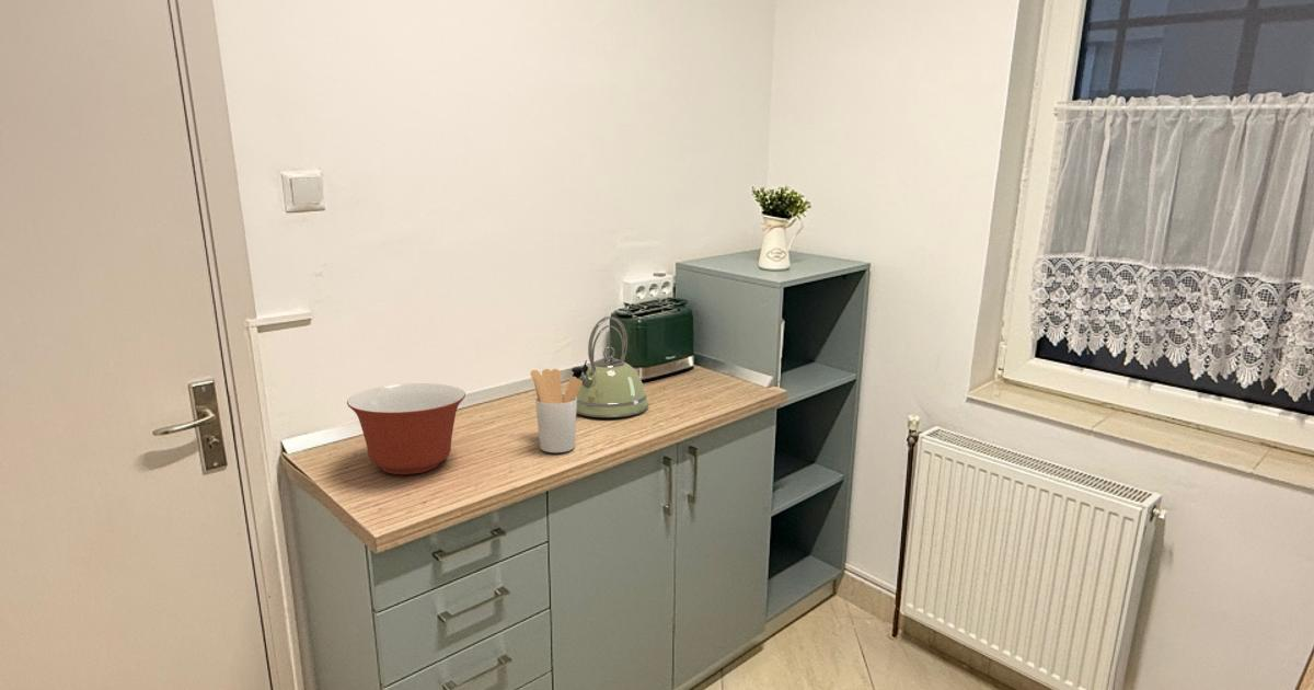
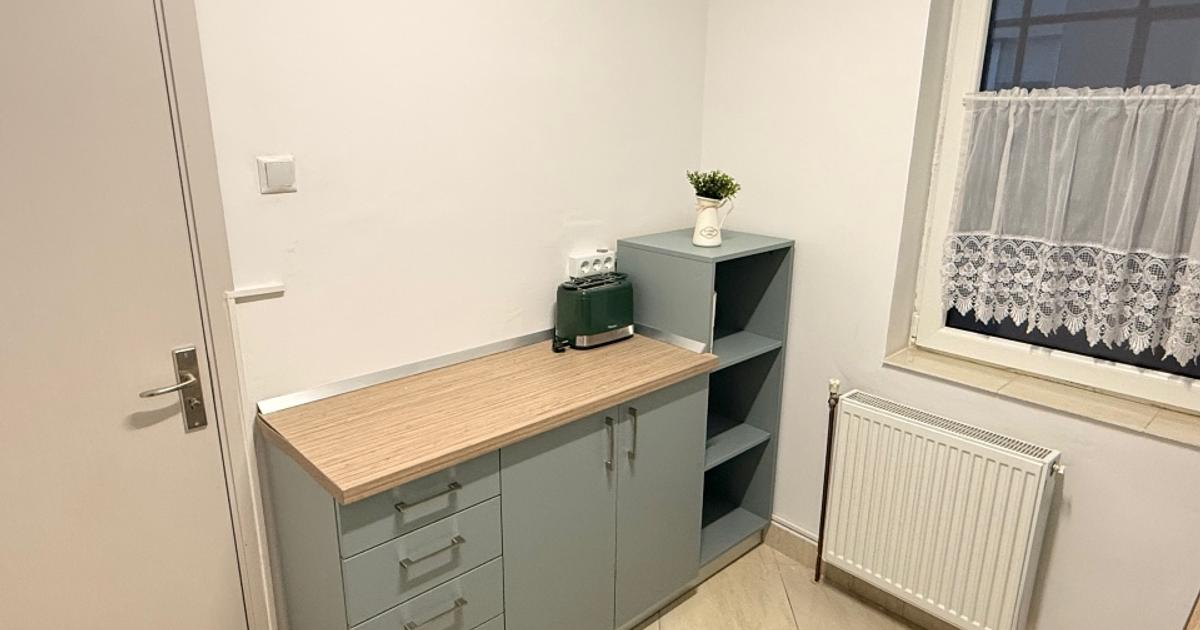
- kettle (604, 363)
- utensil holder (552, 407)
- mixing bowl (408, 430)
